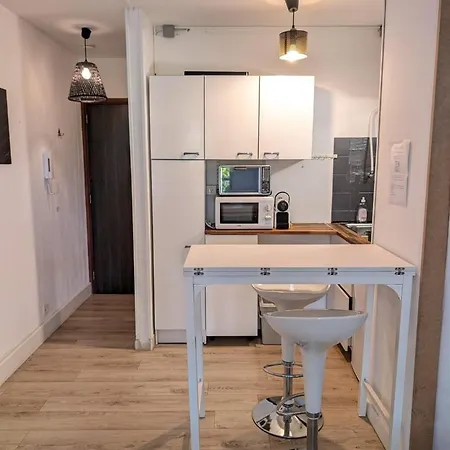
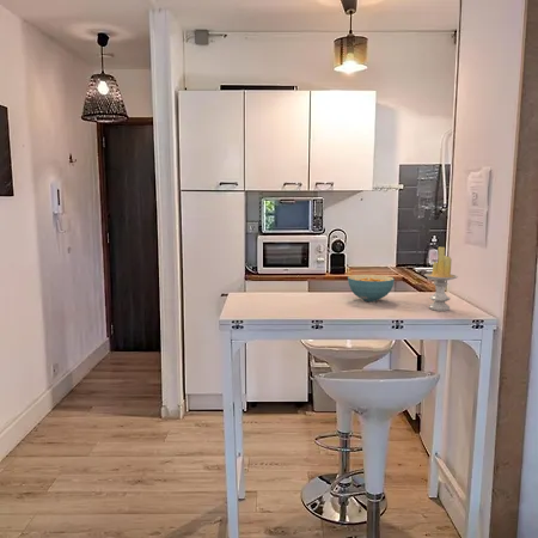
+ candle (440, 277)
+ cereal bowl (369, 288)
